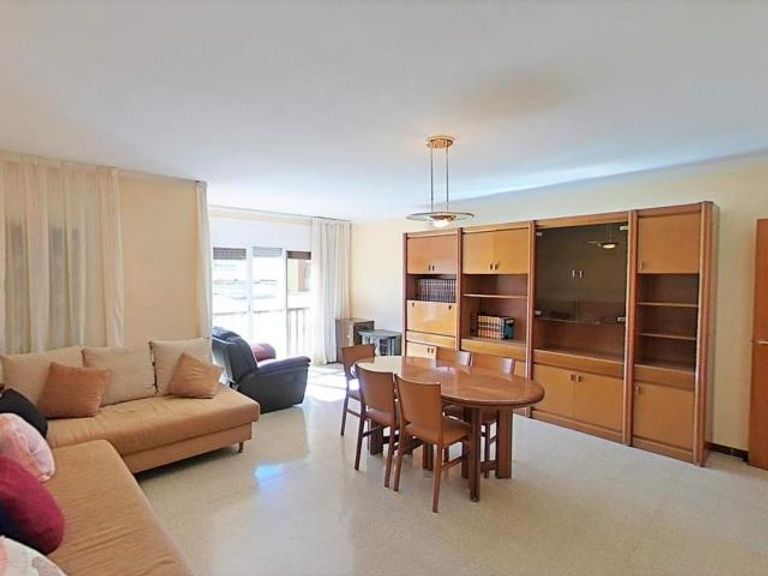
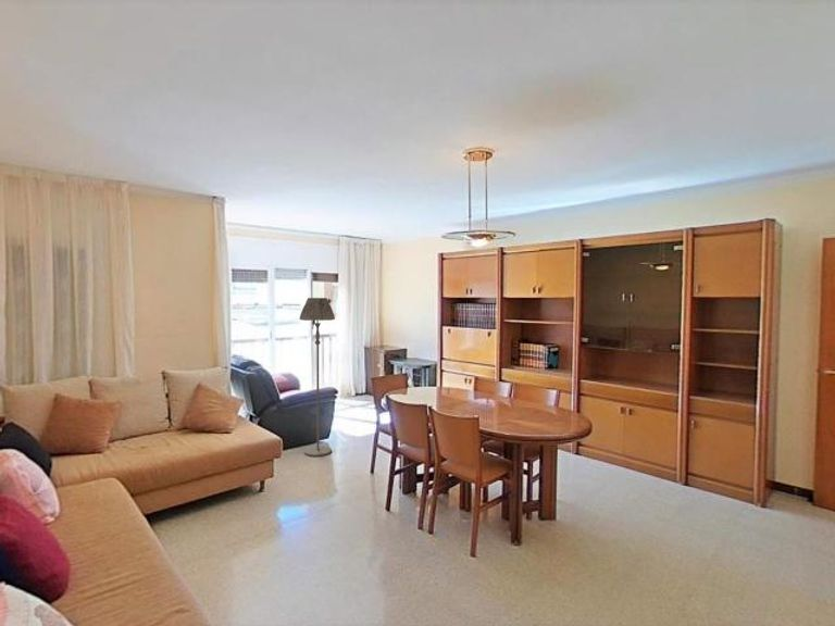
+ floor lamp (317, 375)
